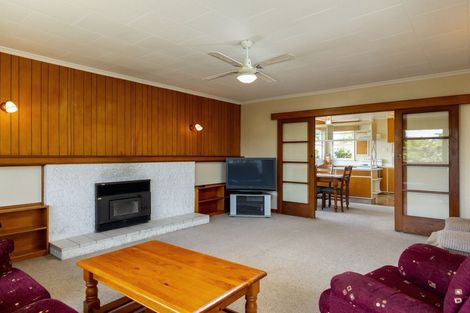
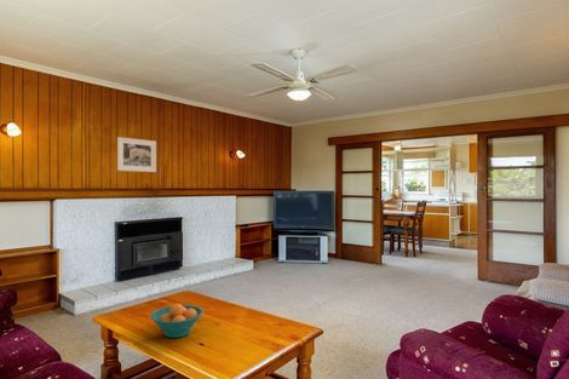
+ fruit bowl (177, 318)
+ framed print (137, 155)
